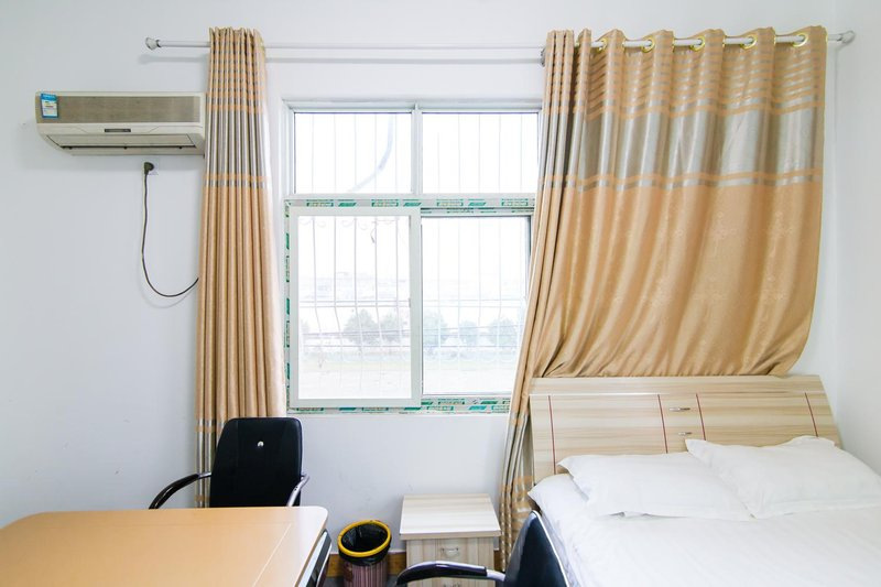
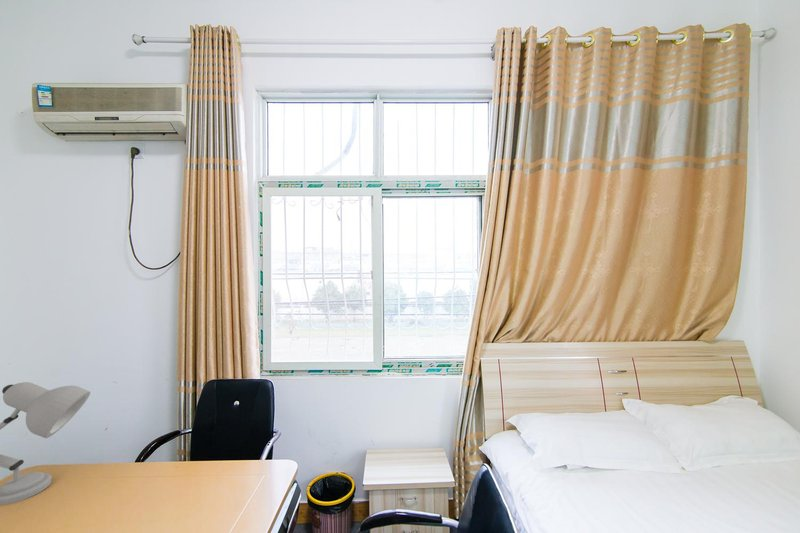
+ desk lamp (34, 433)
